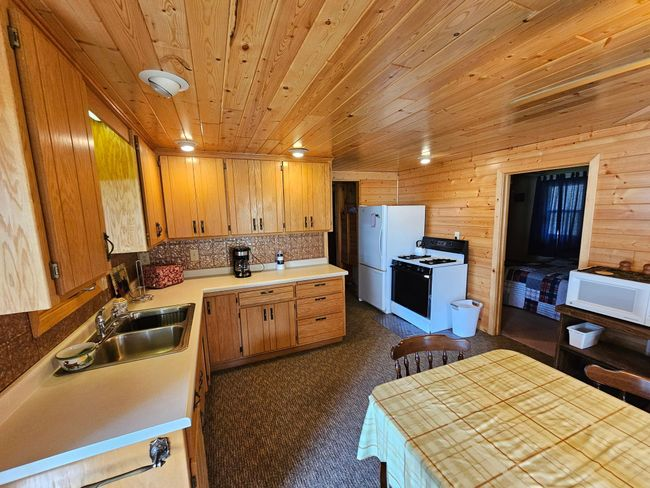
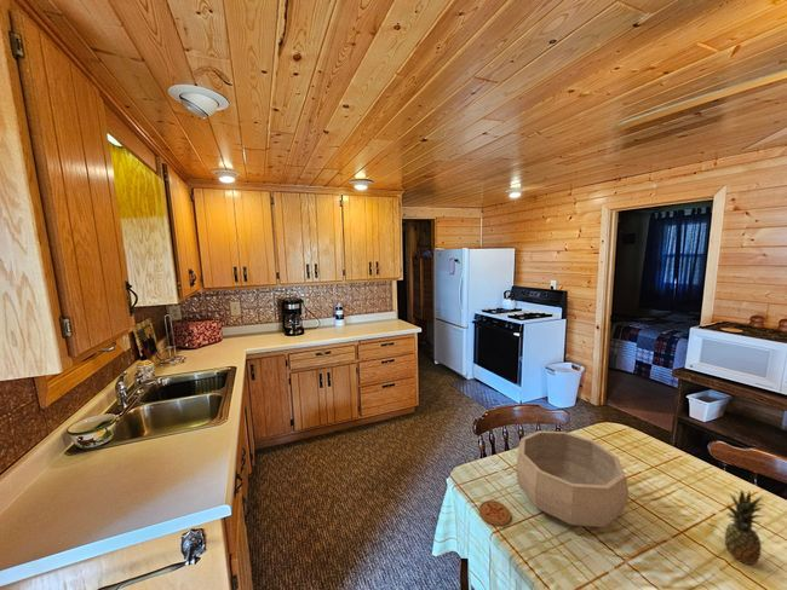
+ fruit (743, 524)
+ decorative bowl (567, 476)
+ coaster (494, 513)
